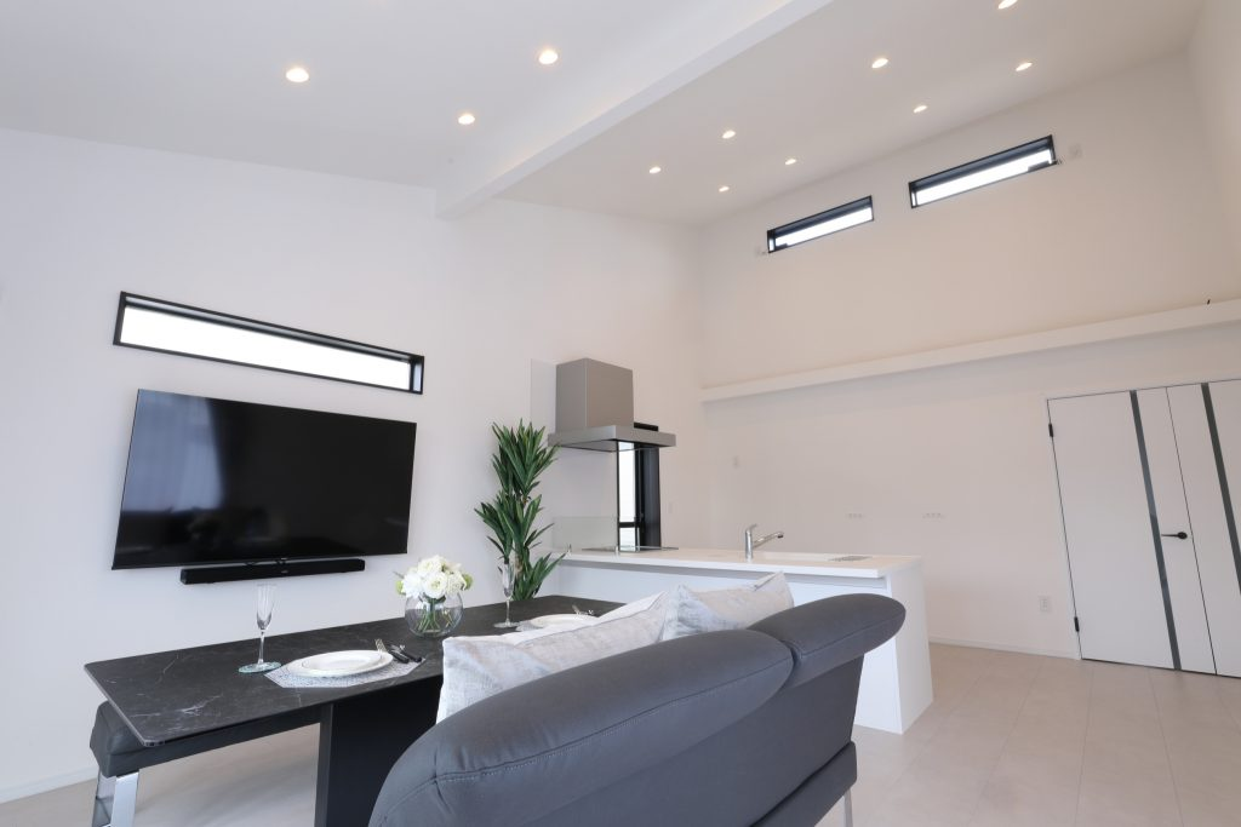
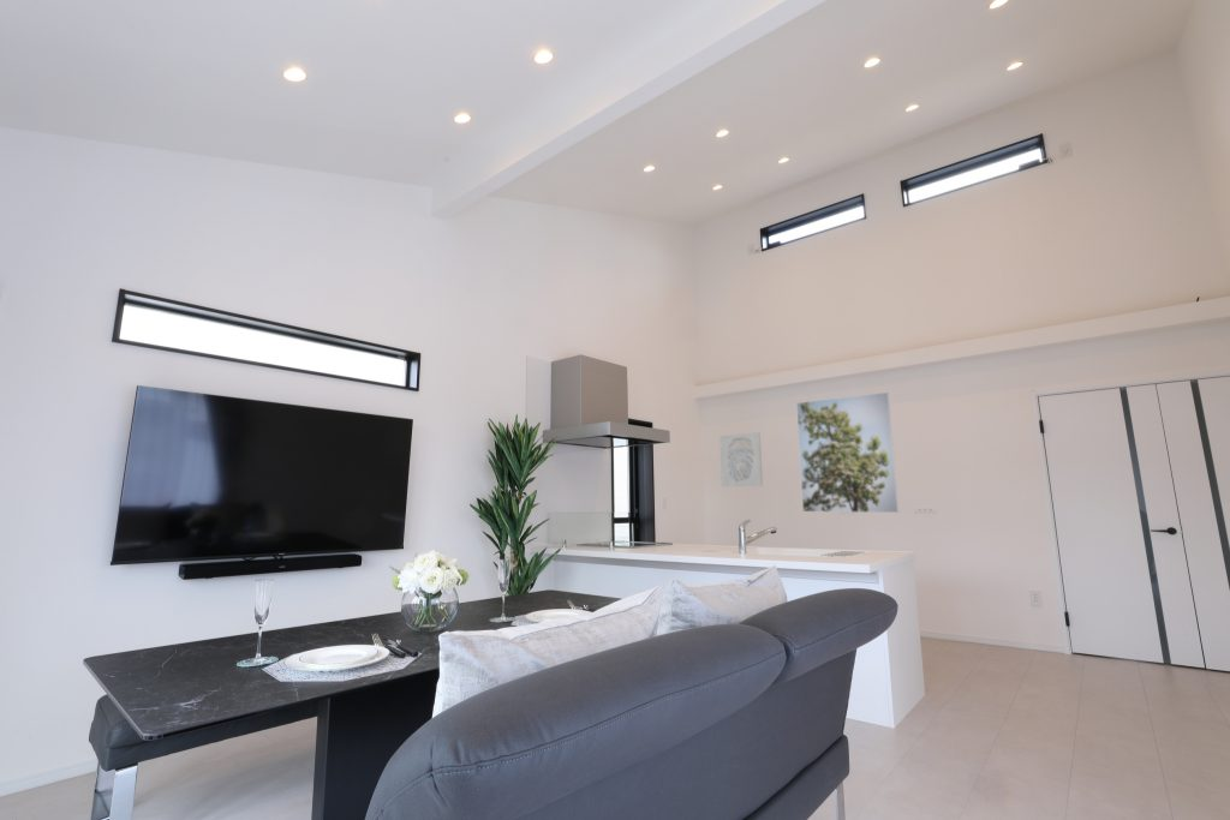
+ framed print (844, 454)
+ wall art (740, 460)
